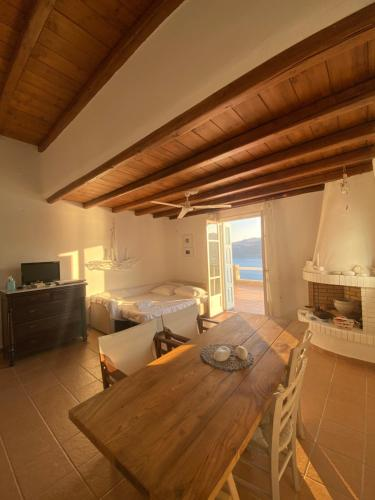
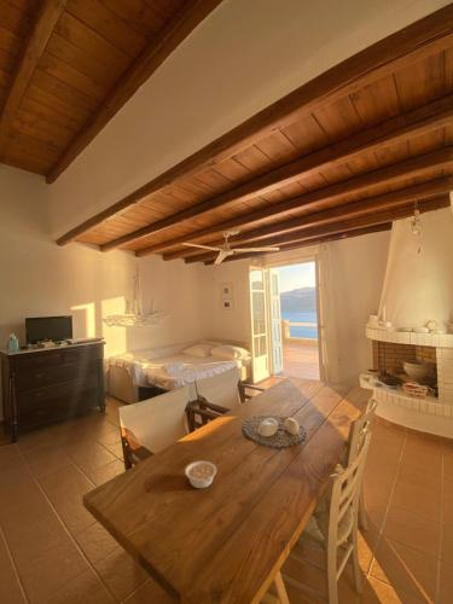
+ legume (202, 475)
